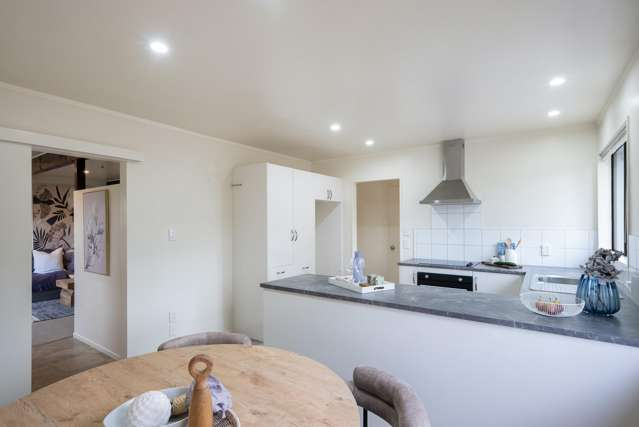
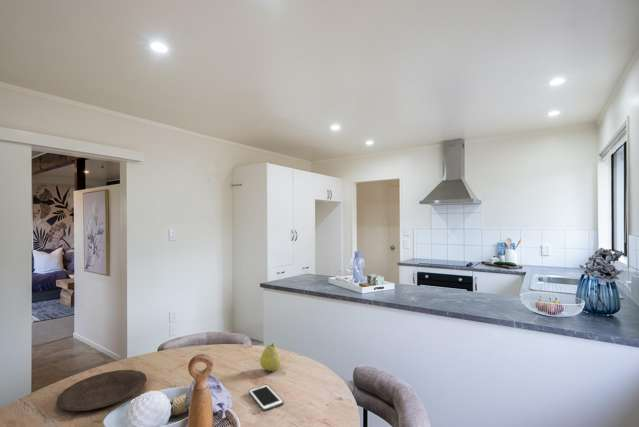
+ cell phone (265, 397)
+ plate (104, 391)
+ fruit (270, 356)
